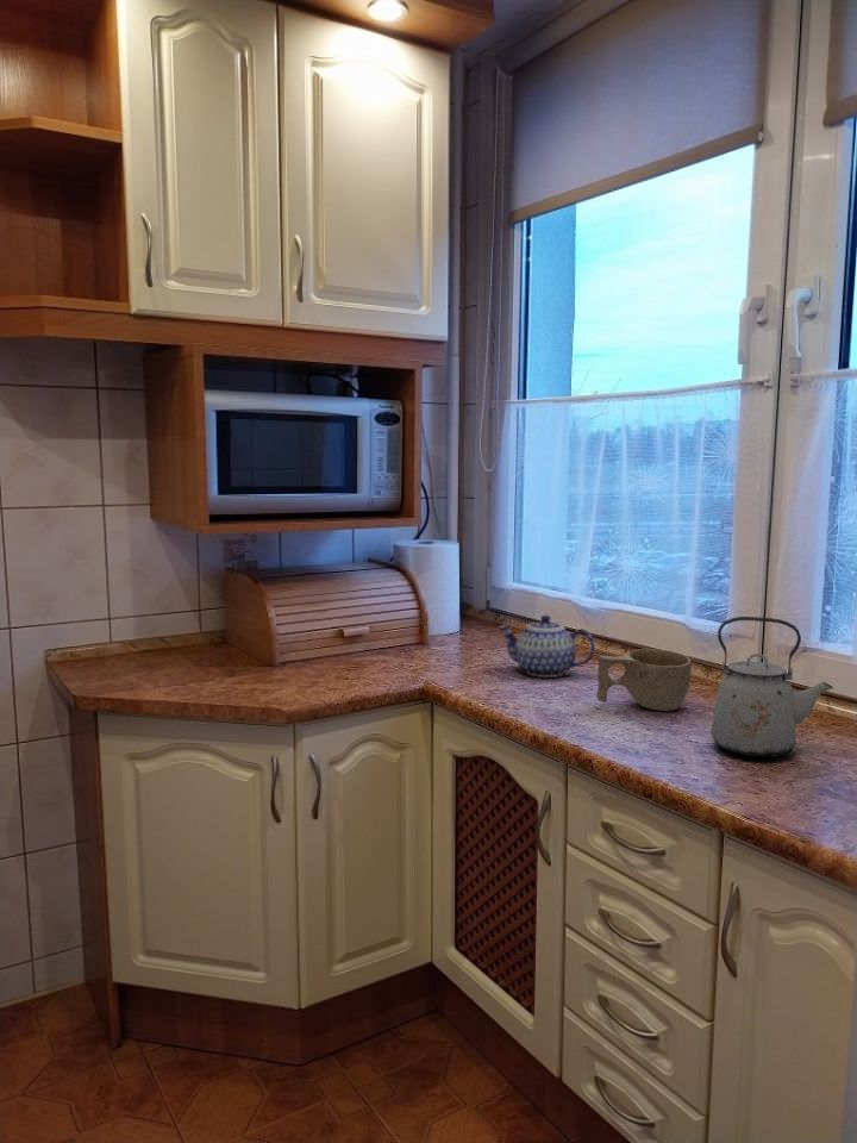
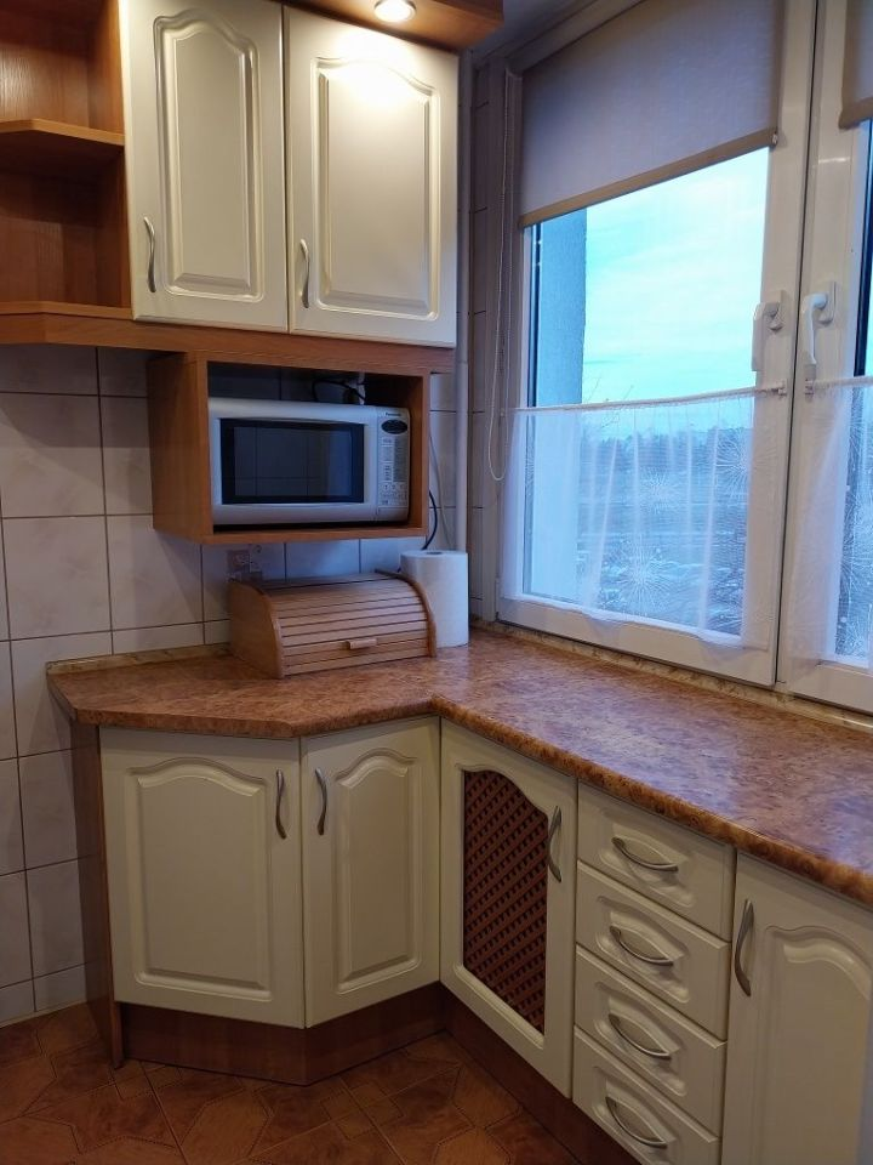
- cup (643, 680)
- kettle (771, 685)
- teapot (545, 643)
